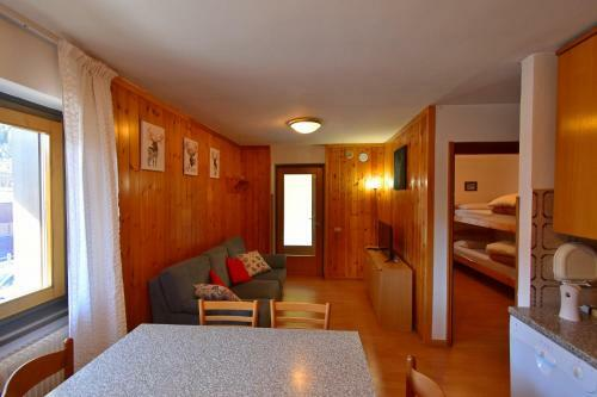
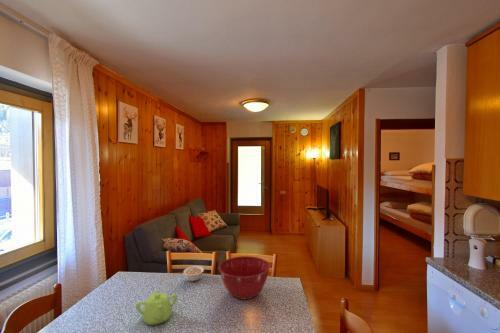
+ mixing bowl (244, 278)
+ legume (193, 273)
+ teapot (157, 306)
